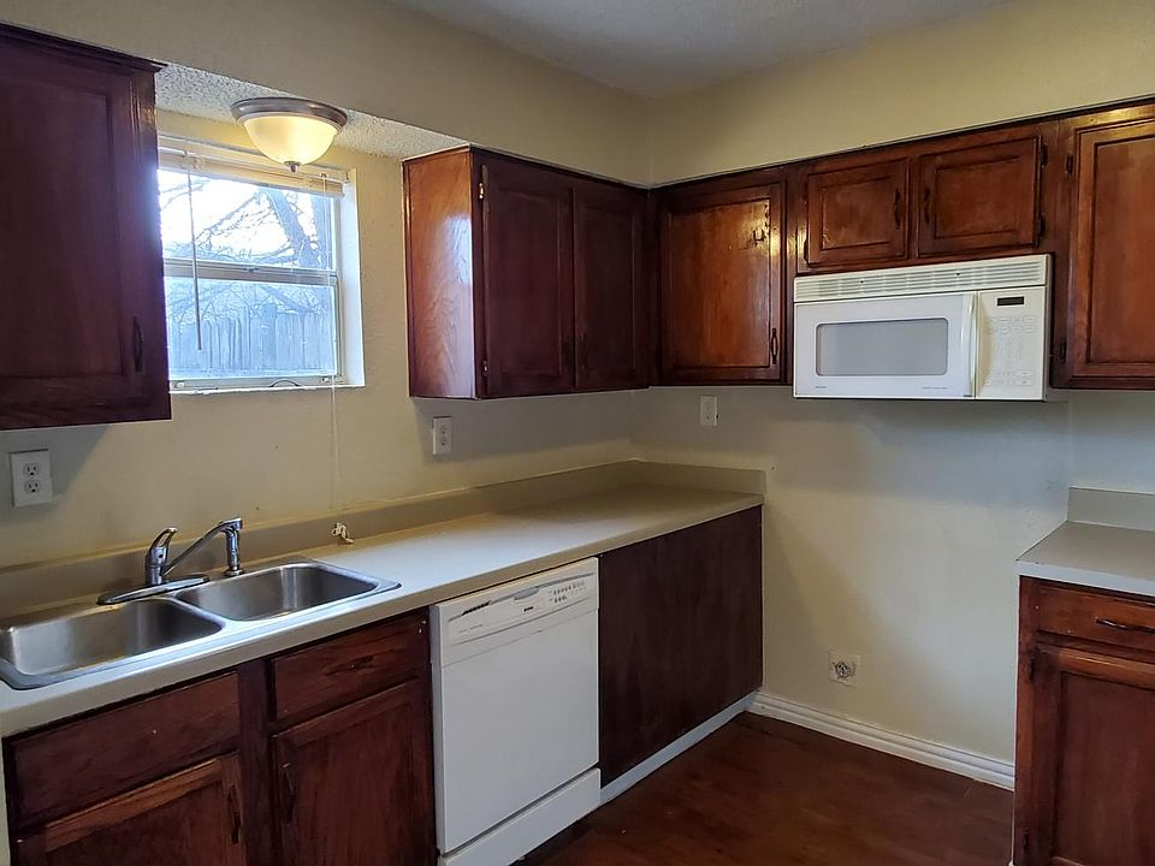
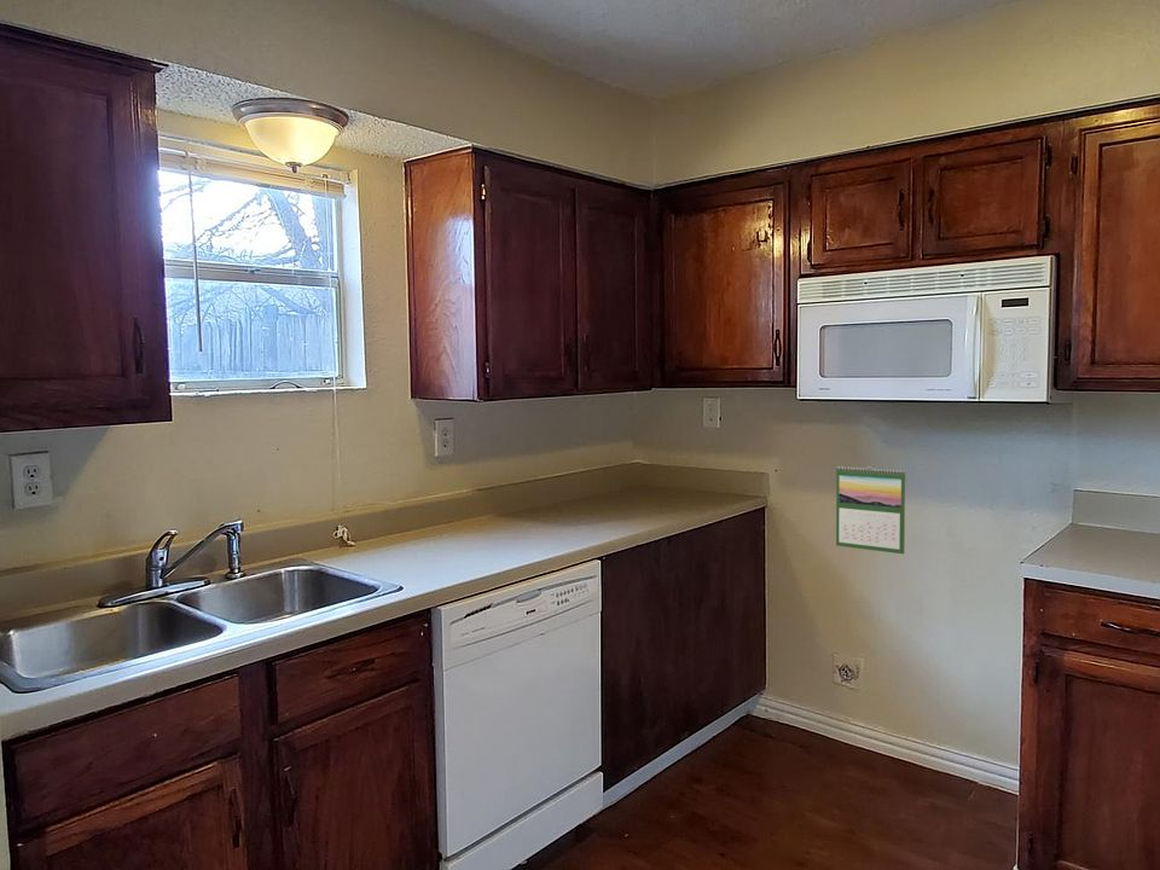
+ calendar (869, 507)
